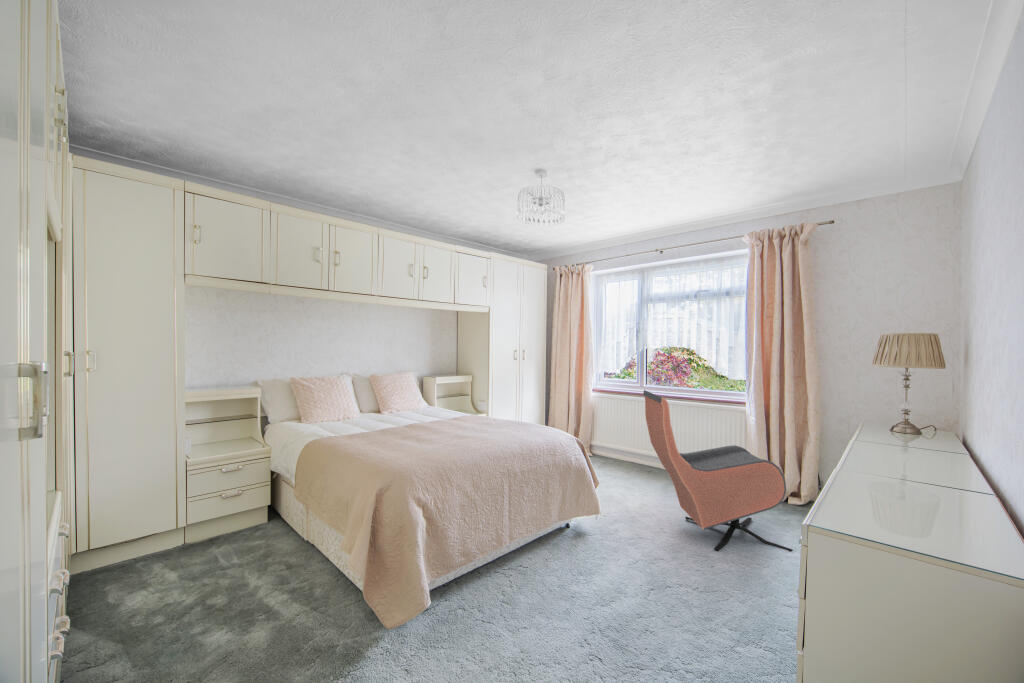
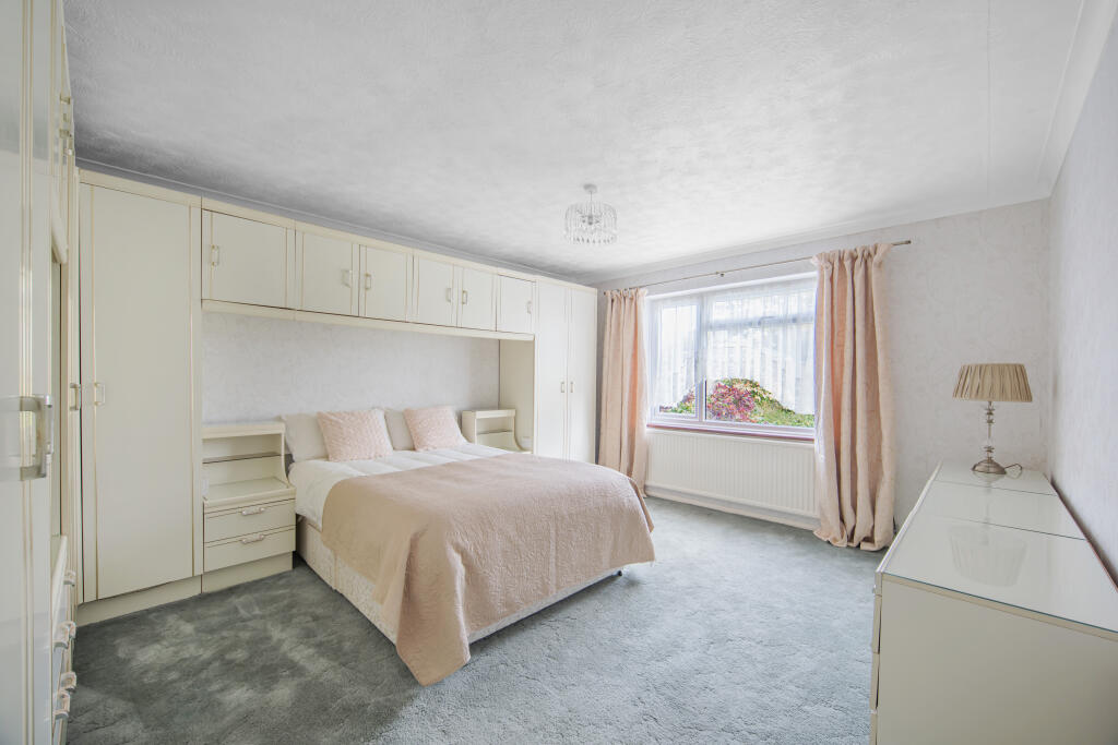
- armchair (715, 464)
